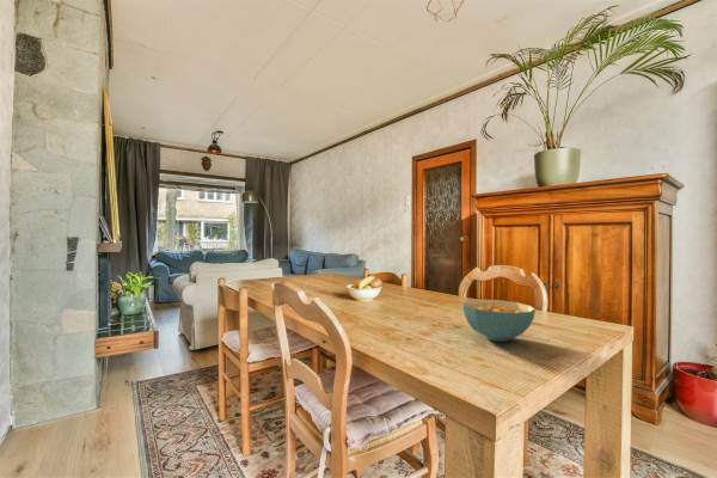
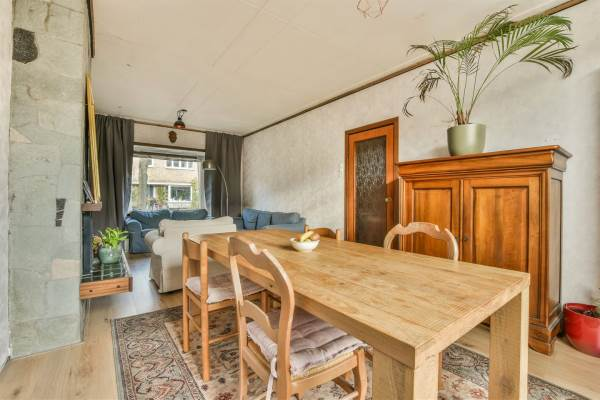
- cereal bowl (496, 321)
